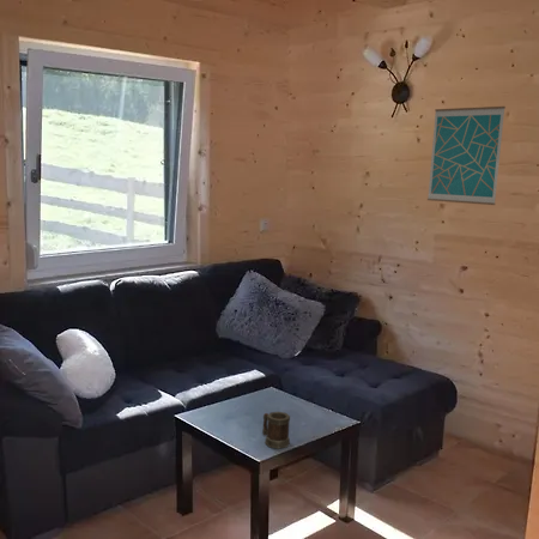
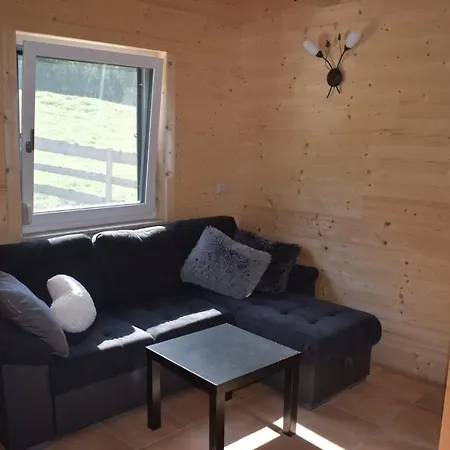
- wall art (464, 156)
- mug (275, 428)
